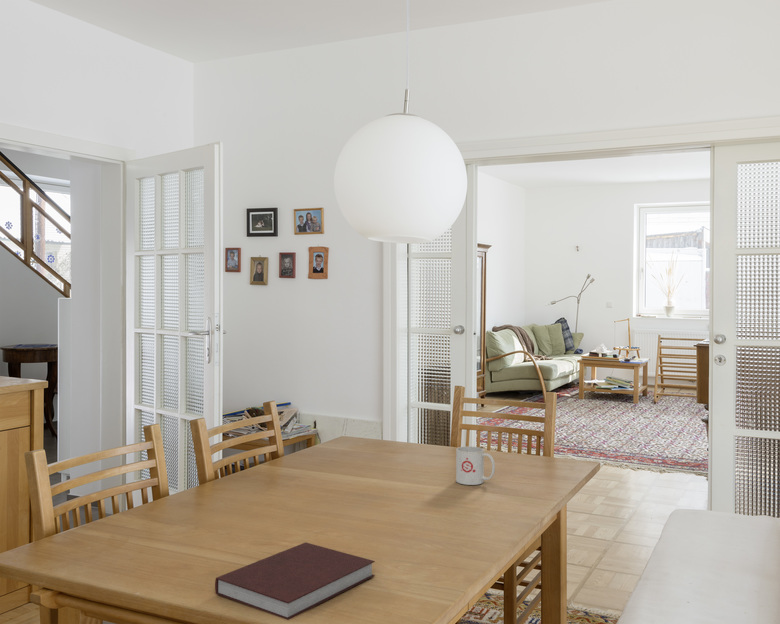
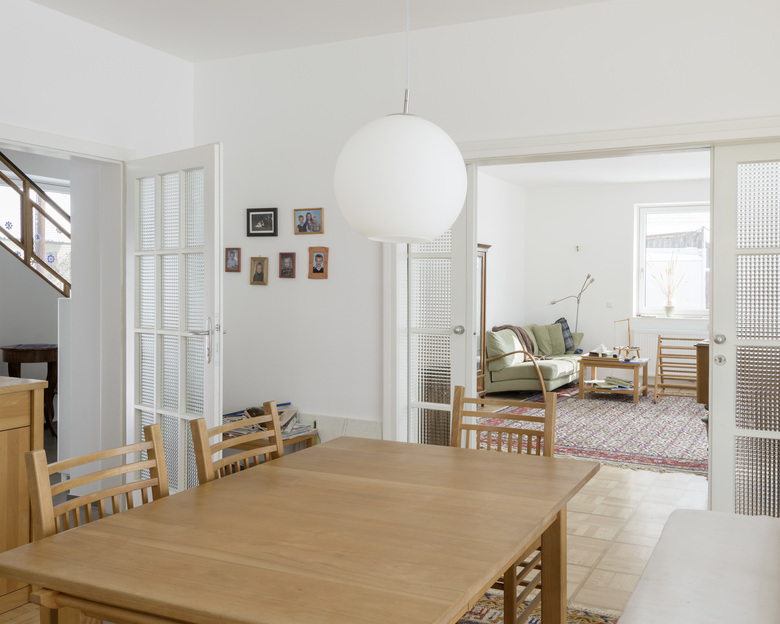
- mug (475, 465)
- notebook (297, 576)
